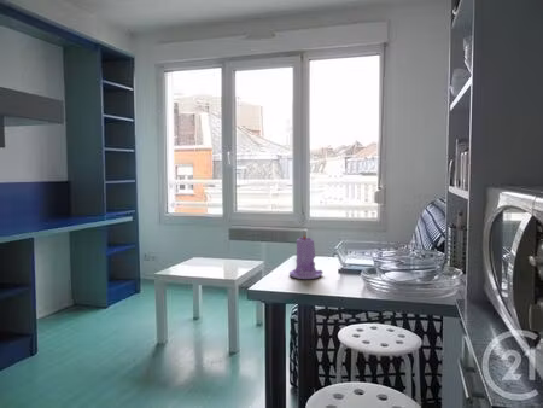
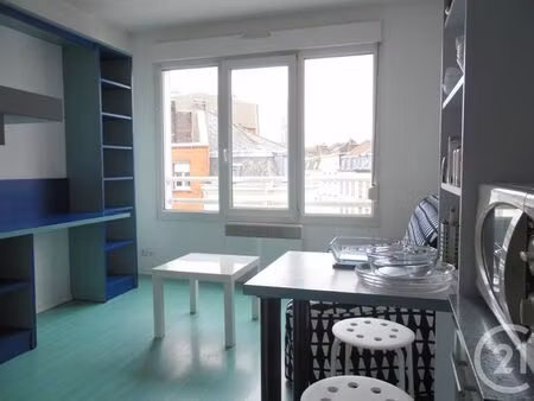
- candle (304, 253)
